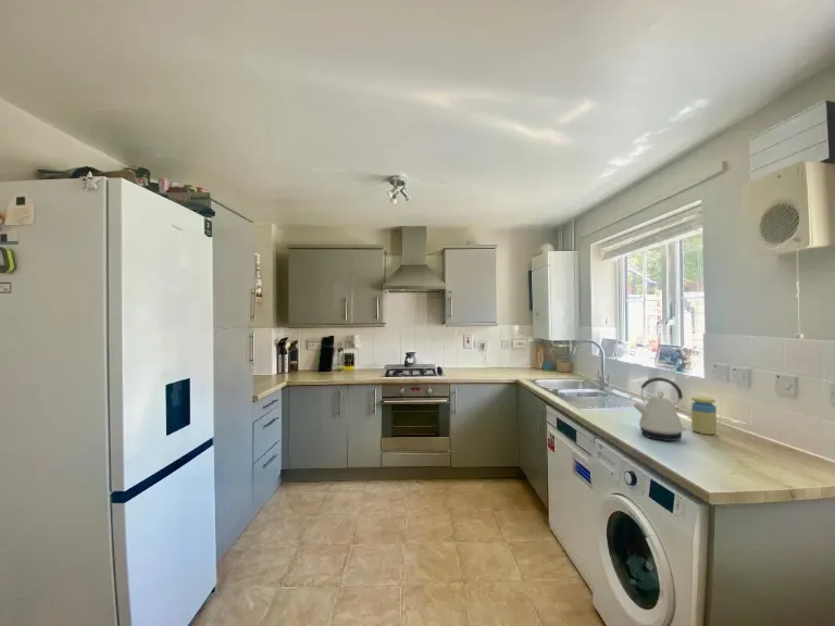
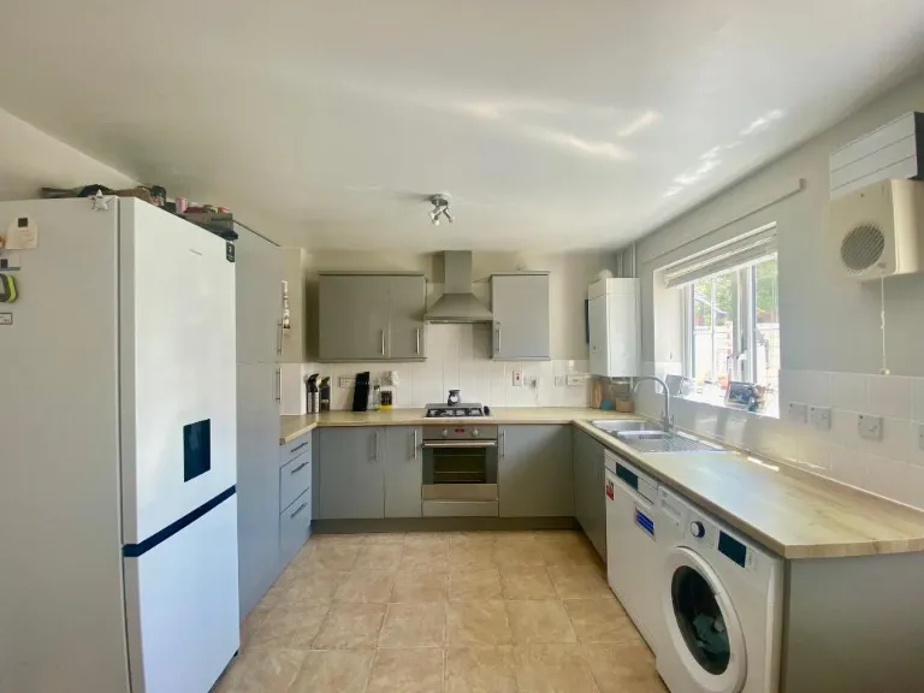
- jar (703, 415)
- kettle (658, 406)
